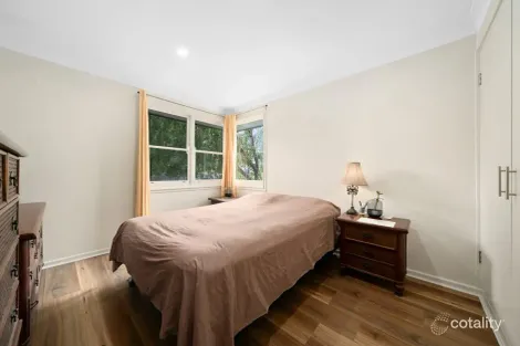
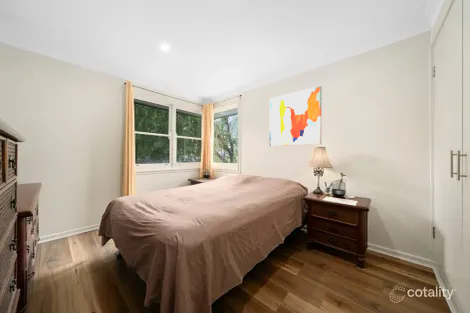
+ wall art (293, 119)
